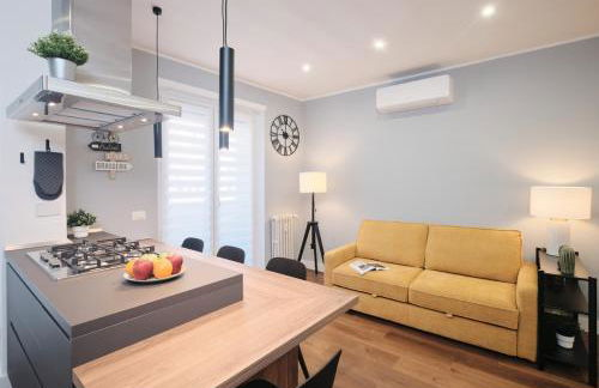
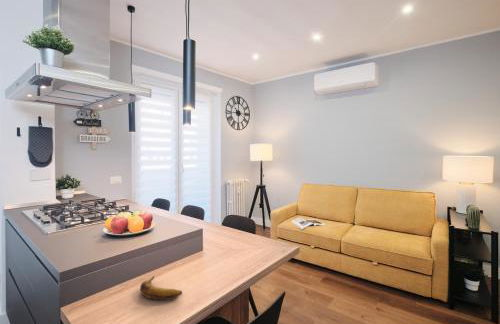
+ banana (159, 288)
